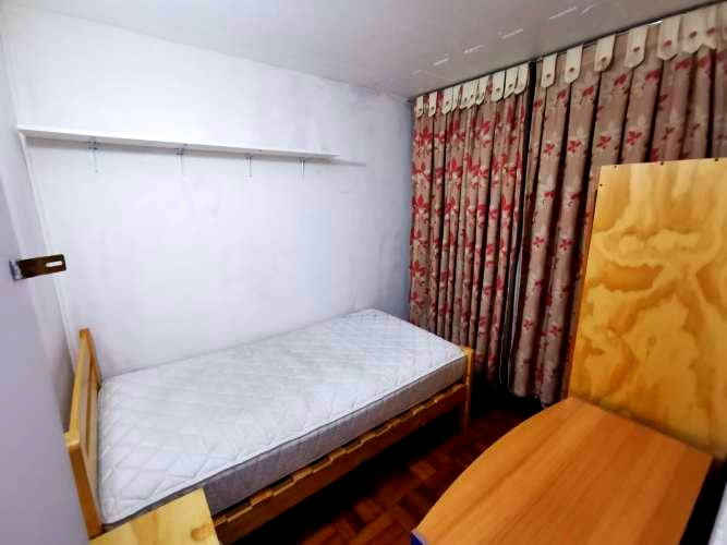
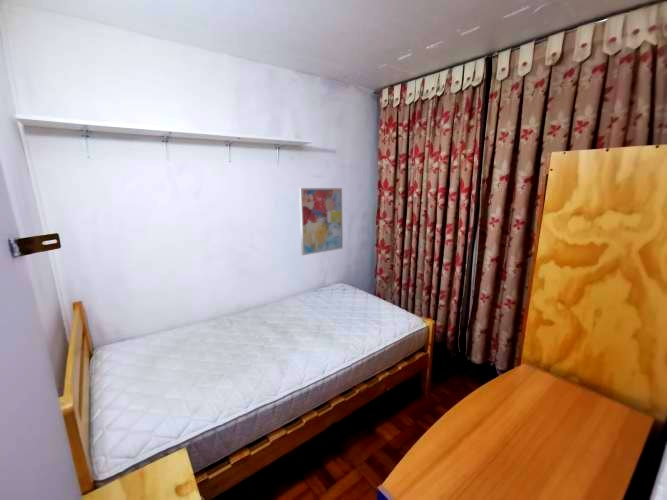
+ wall art (322, 220)
